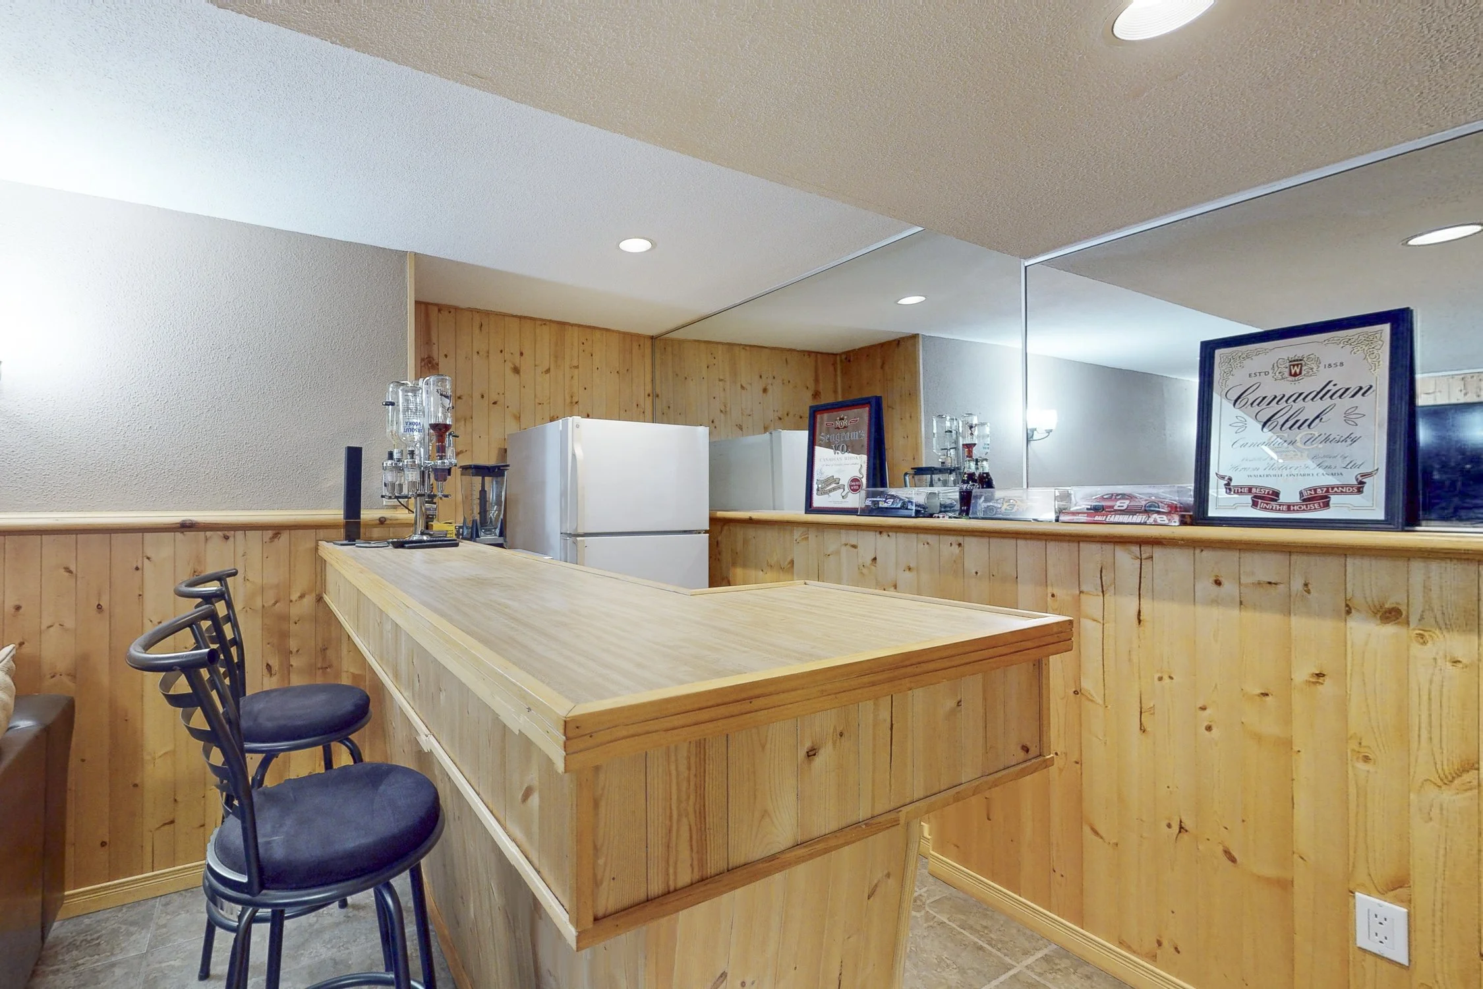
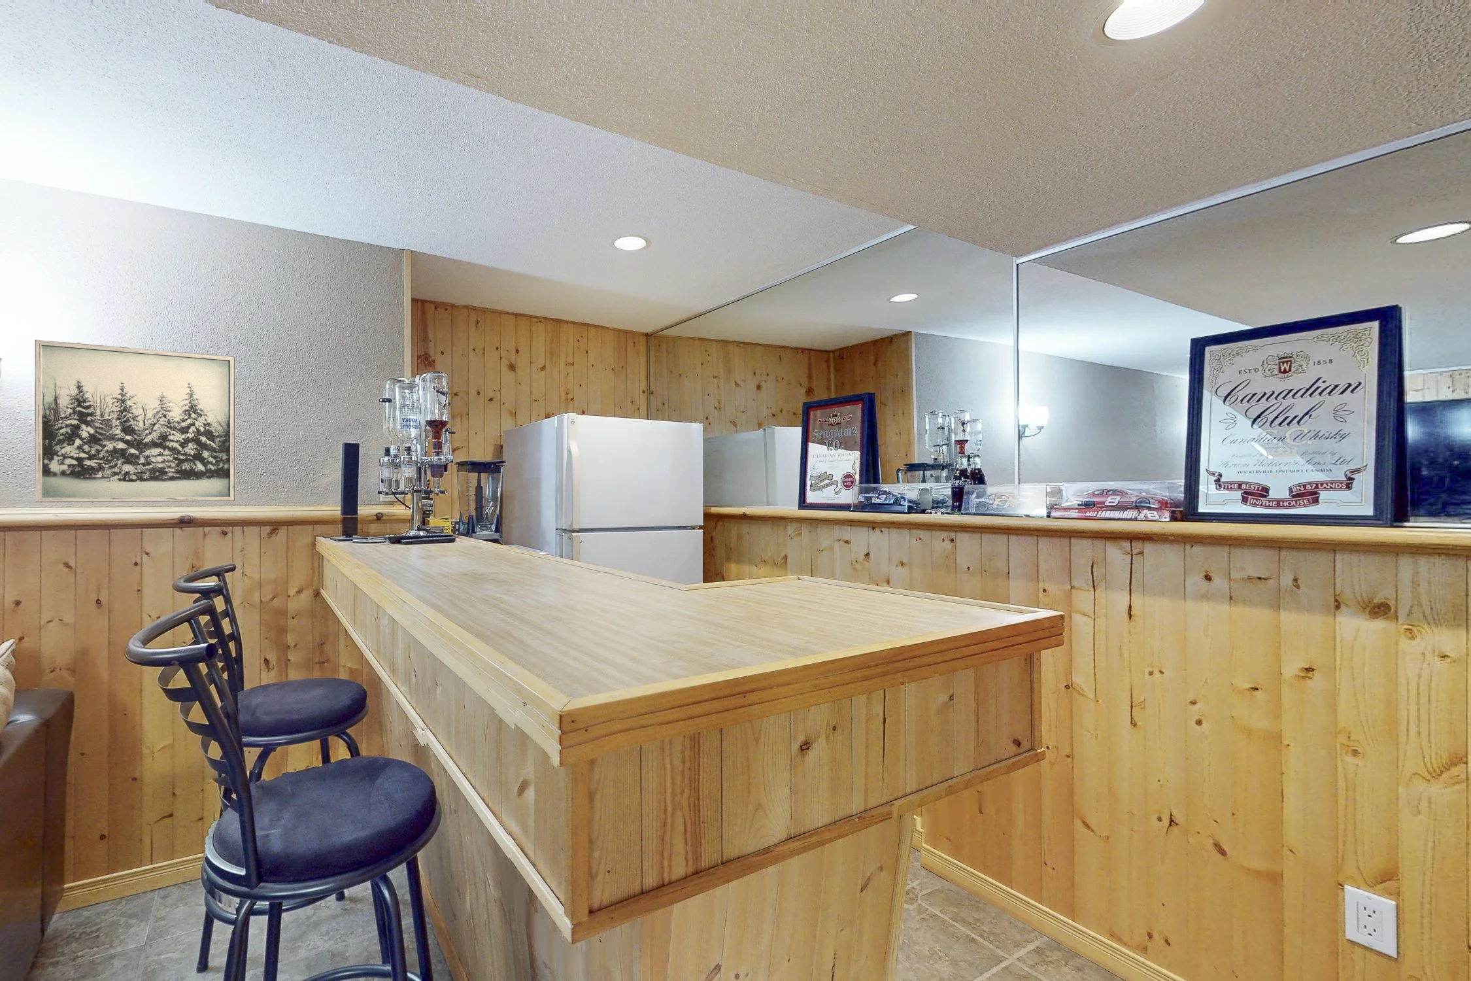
+ wall art (142, 425)
